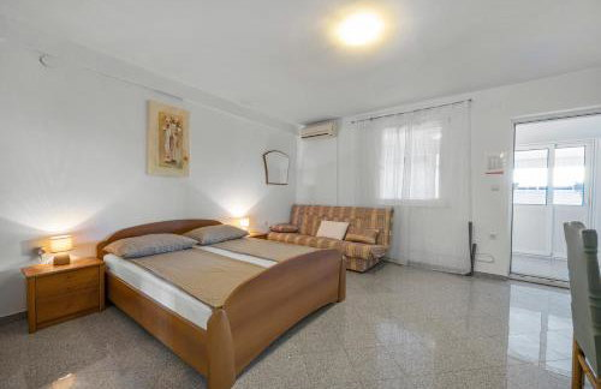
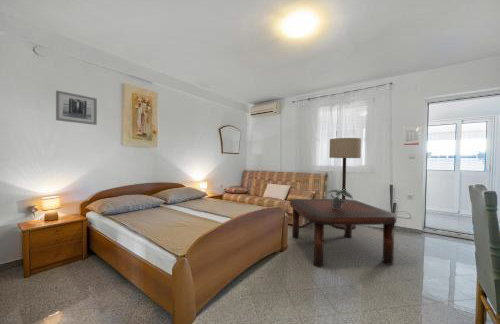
+ wall art (77, 108)
+ coffee table (335, 224)
+ floor lamp (344, 182)
+ potted plant (338, 199)
